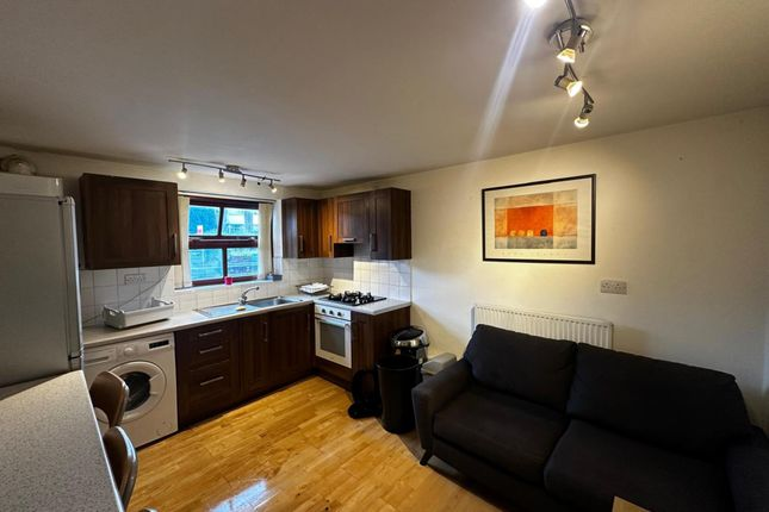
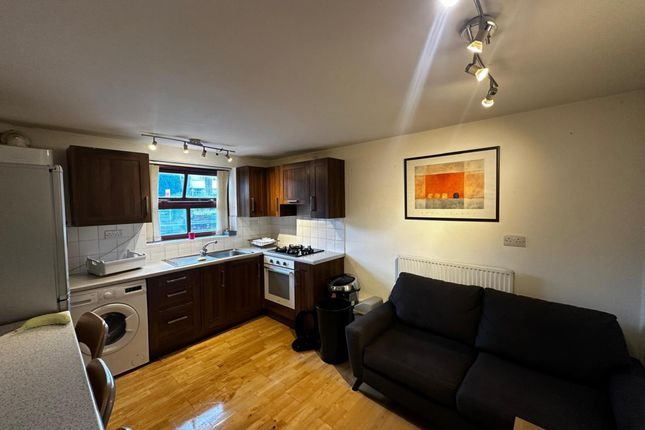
+ banana (43, 322)
